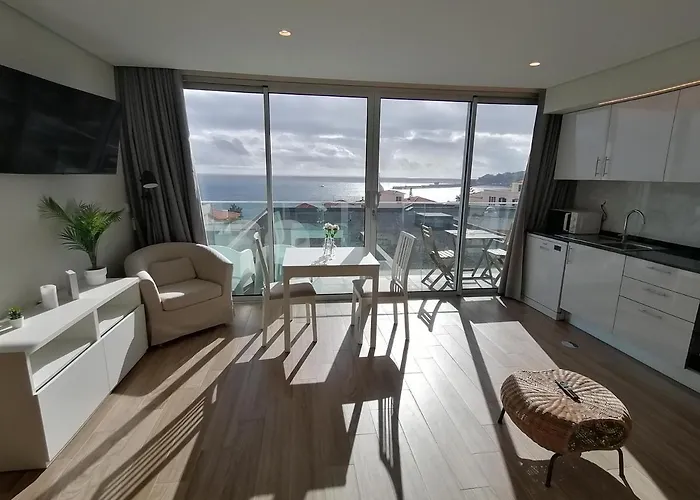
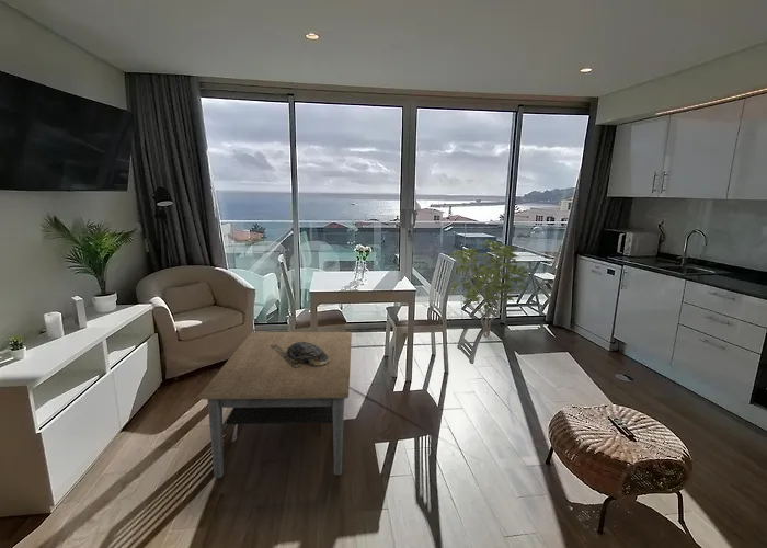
+ coffee table (290, 392)
+ decorative bowl (307, 351)
+ shrub (488, 288)
